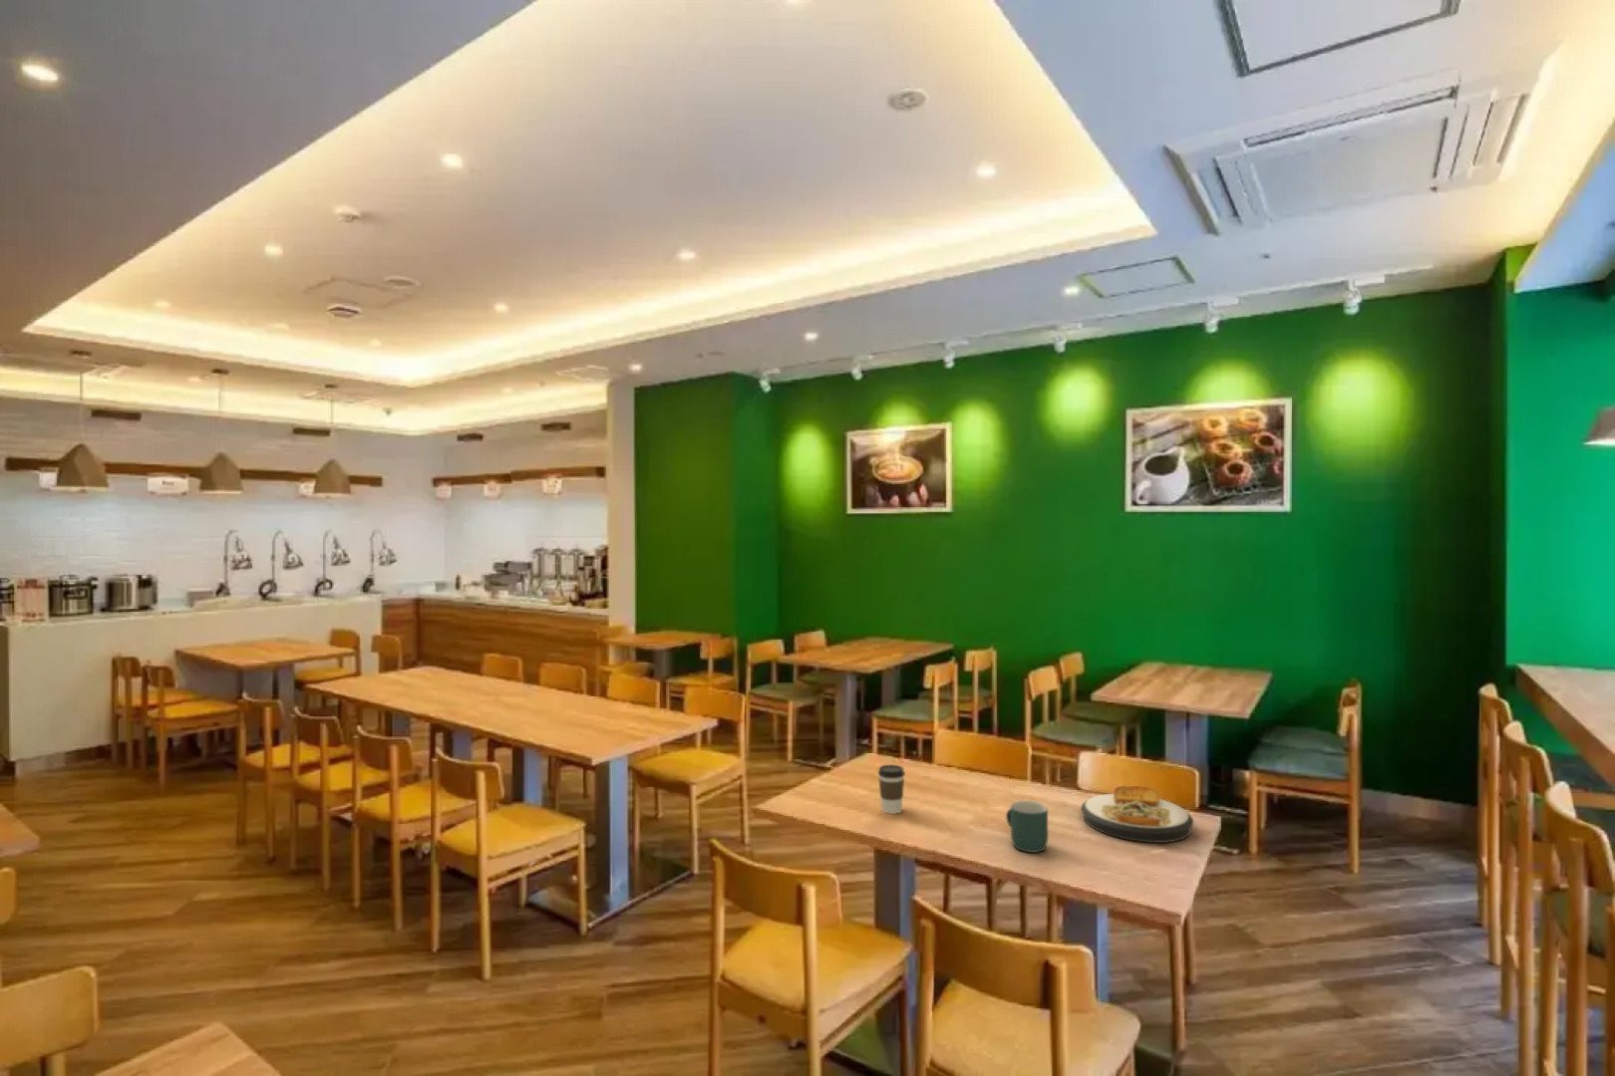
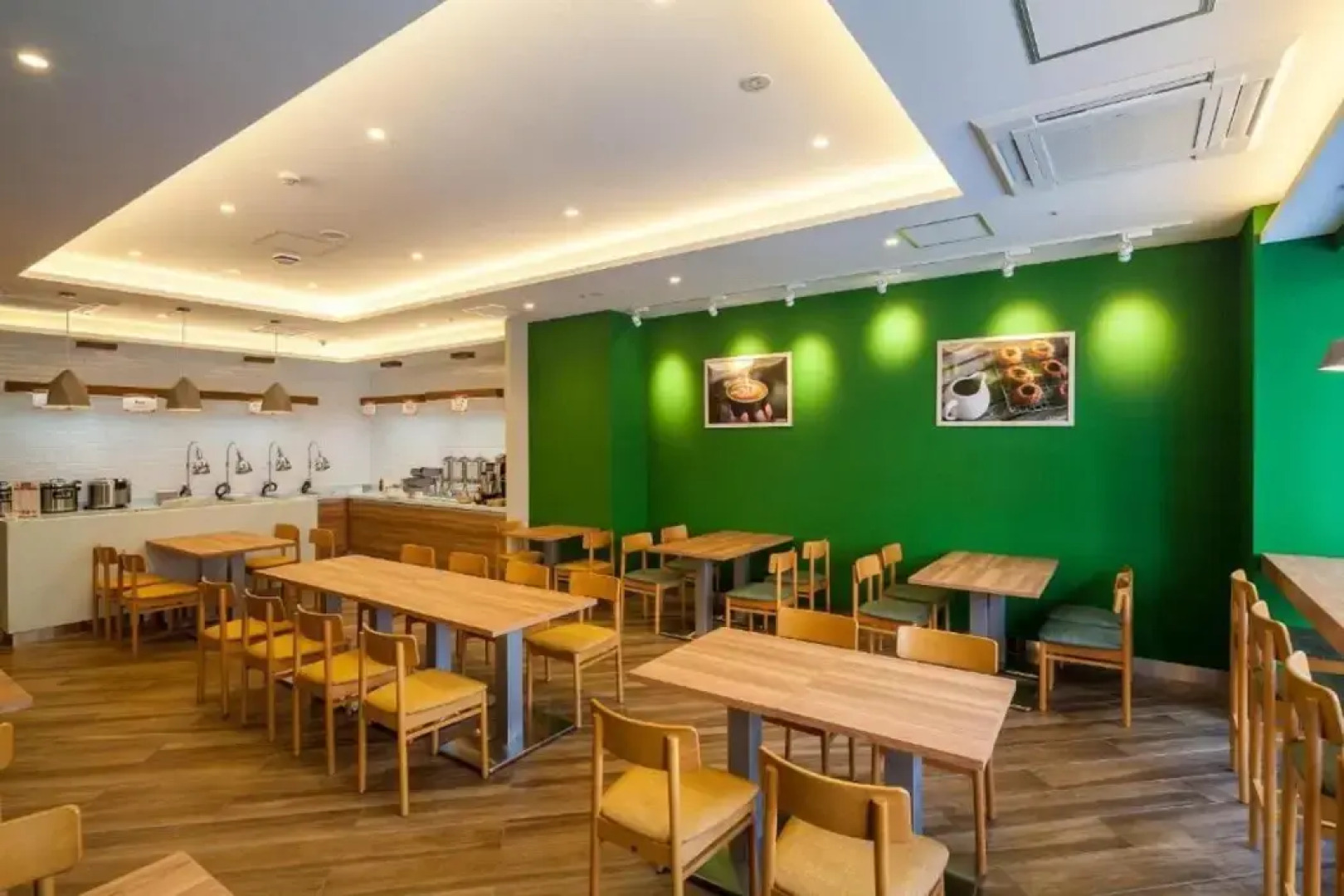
- plate (1136, 812)
- coffee cup (892, 789)
- mug (1023, 825)
